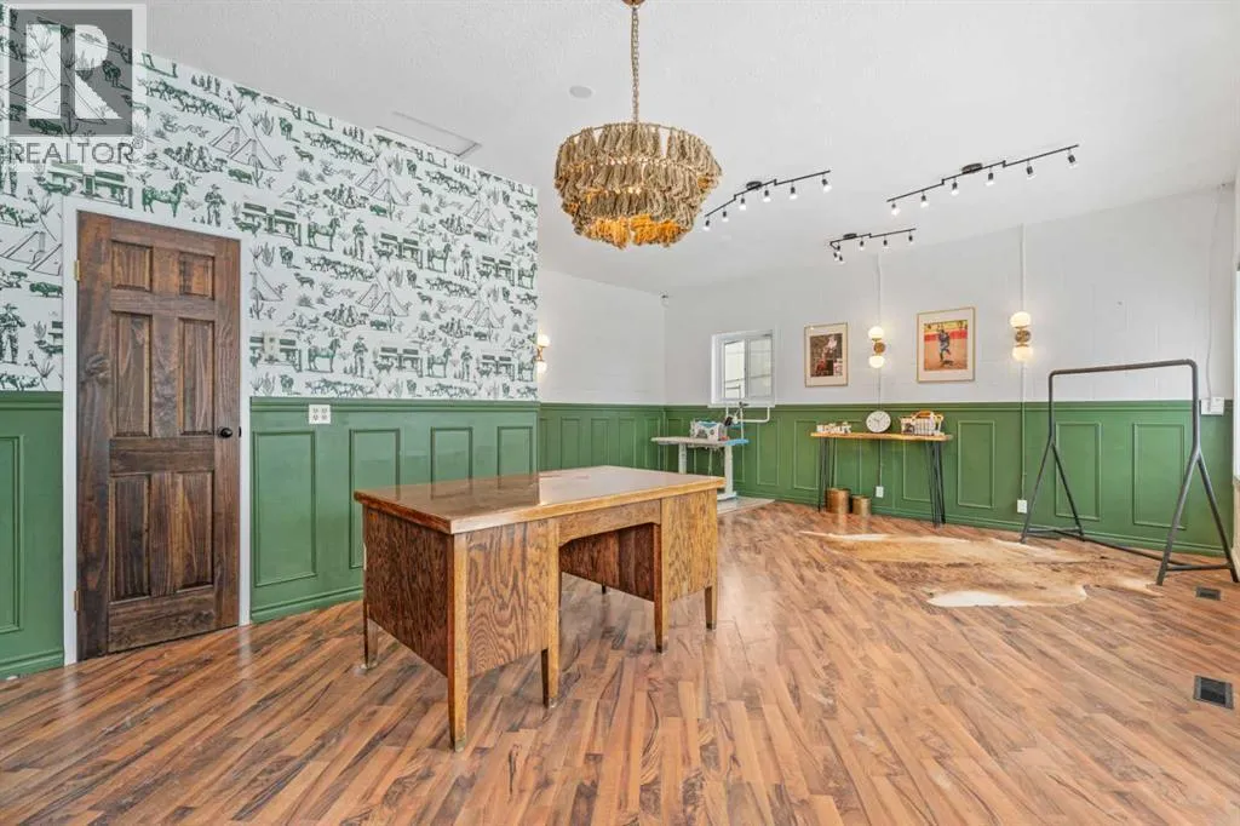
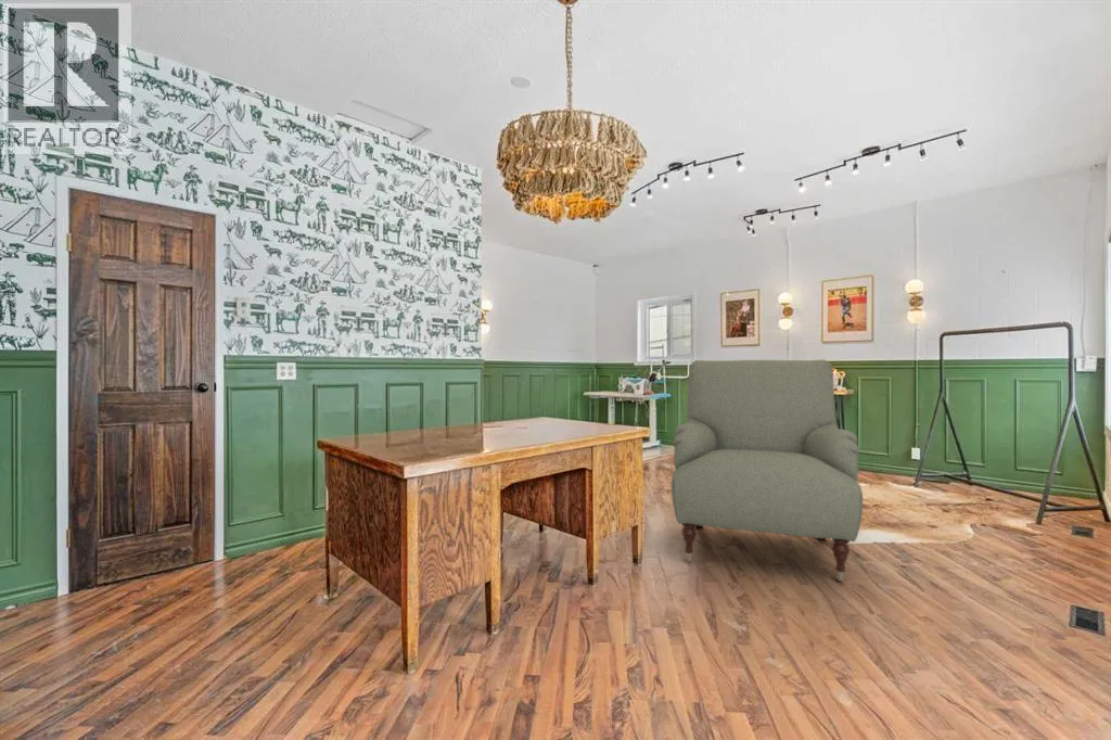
+ chair (758, 454)
